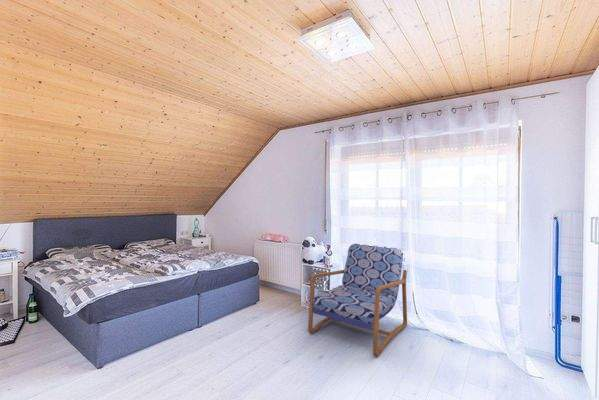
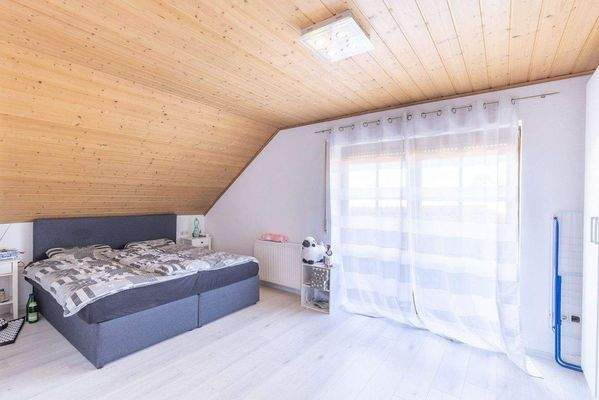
- armchair (360, 289)
